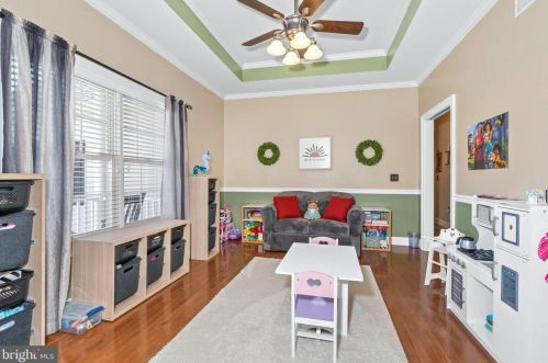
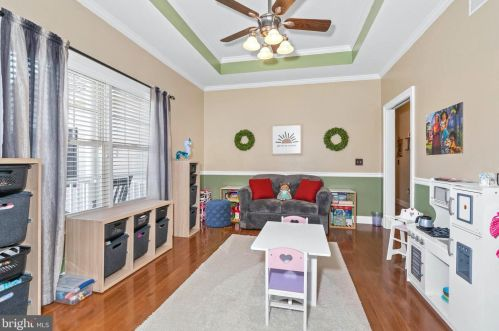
+ pouf (218, 212)
